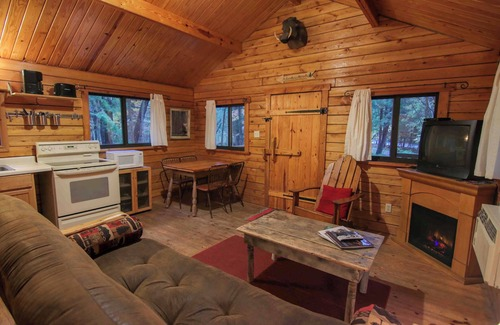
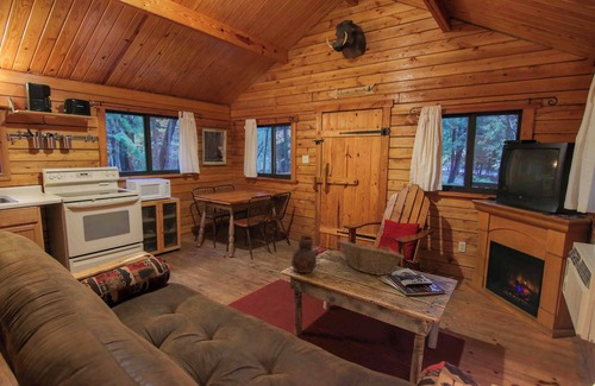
+ fruit basket (368, 253)
+ vase (303, 254)
